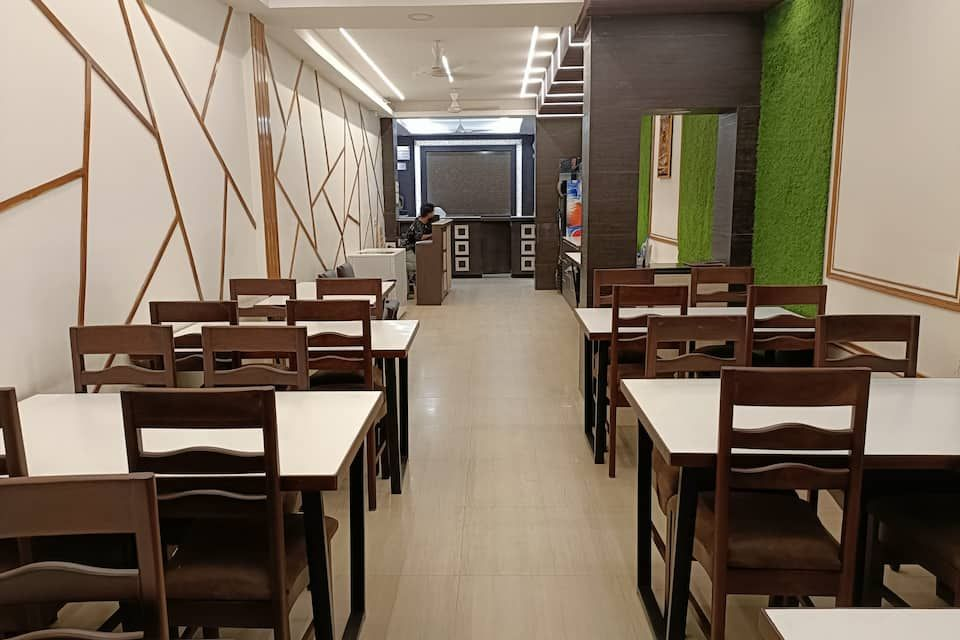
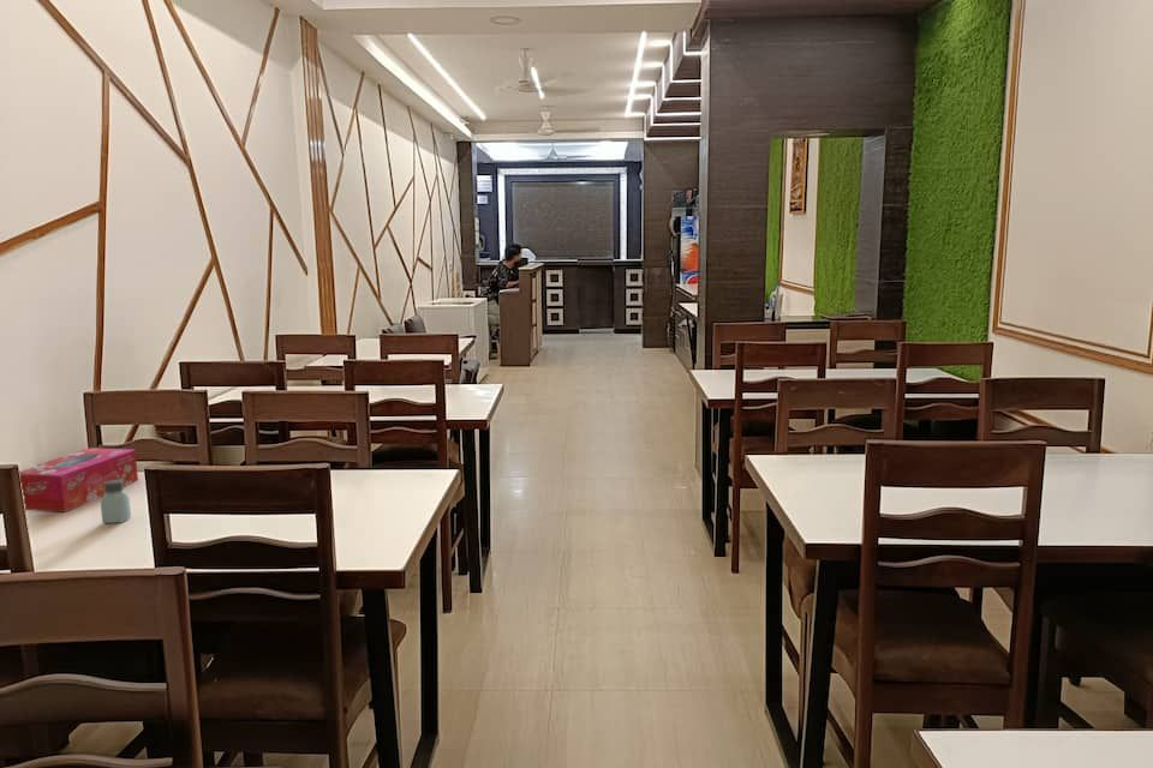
+ saltshaker (114, 500)
+ tissue box (77, 478)
